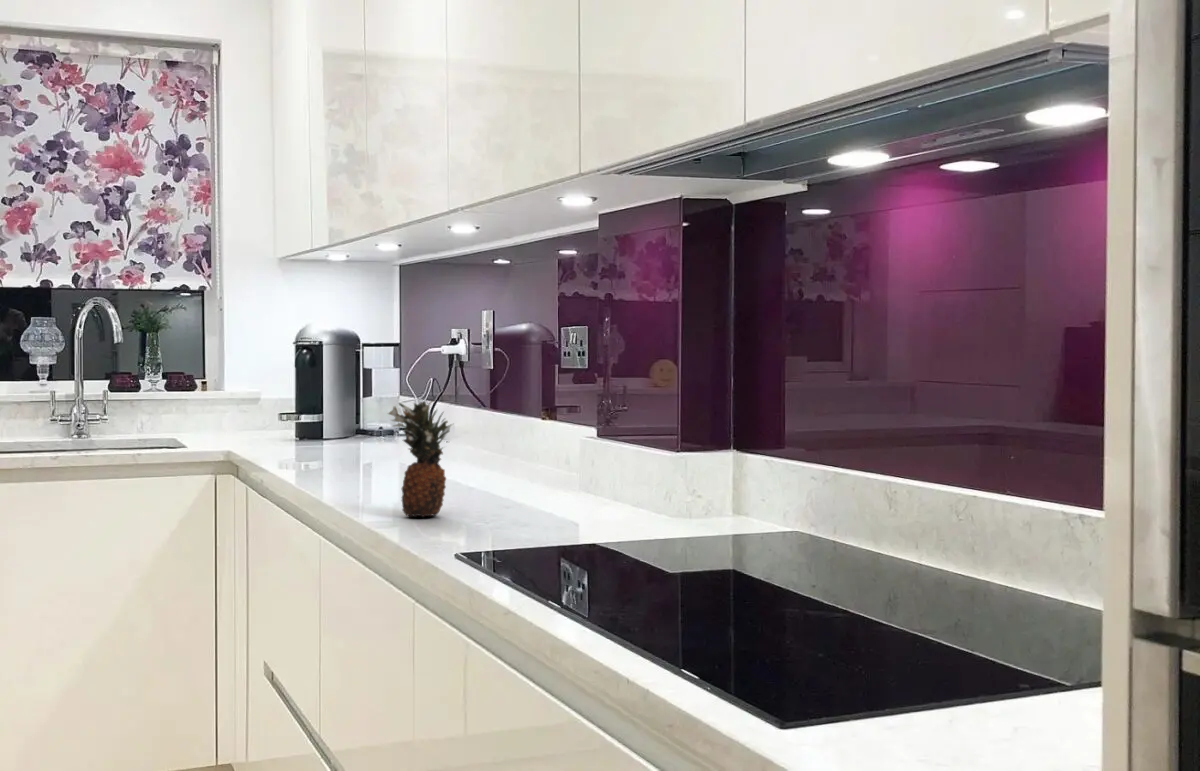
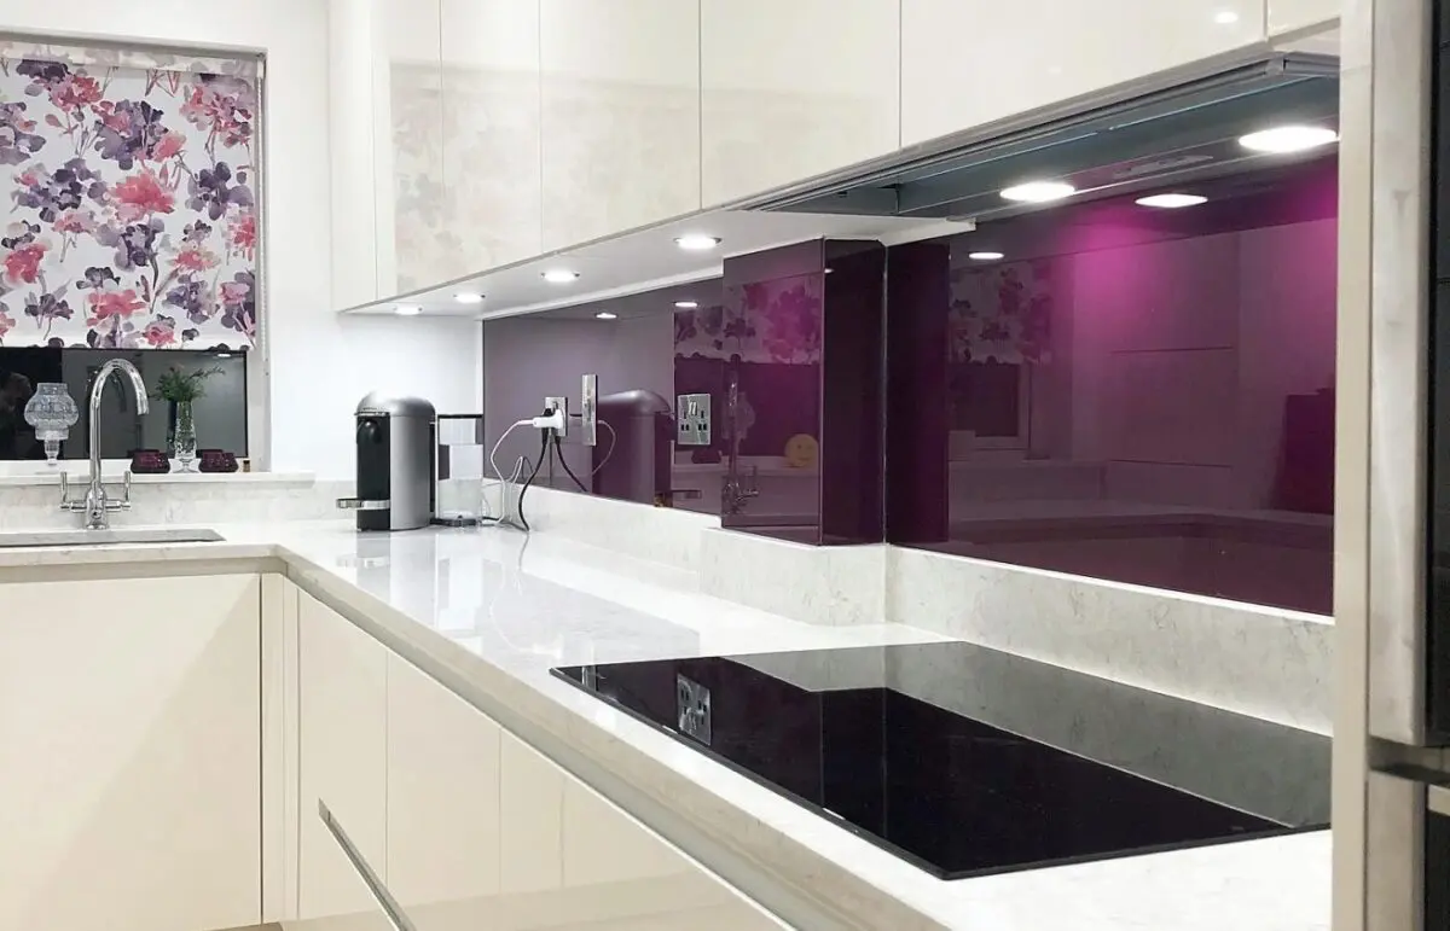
- fruit (418, 457)
